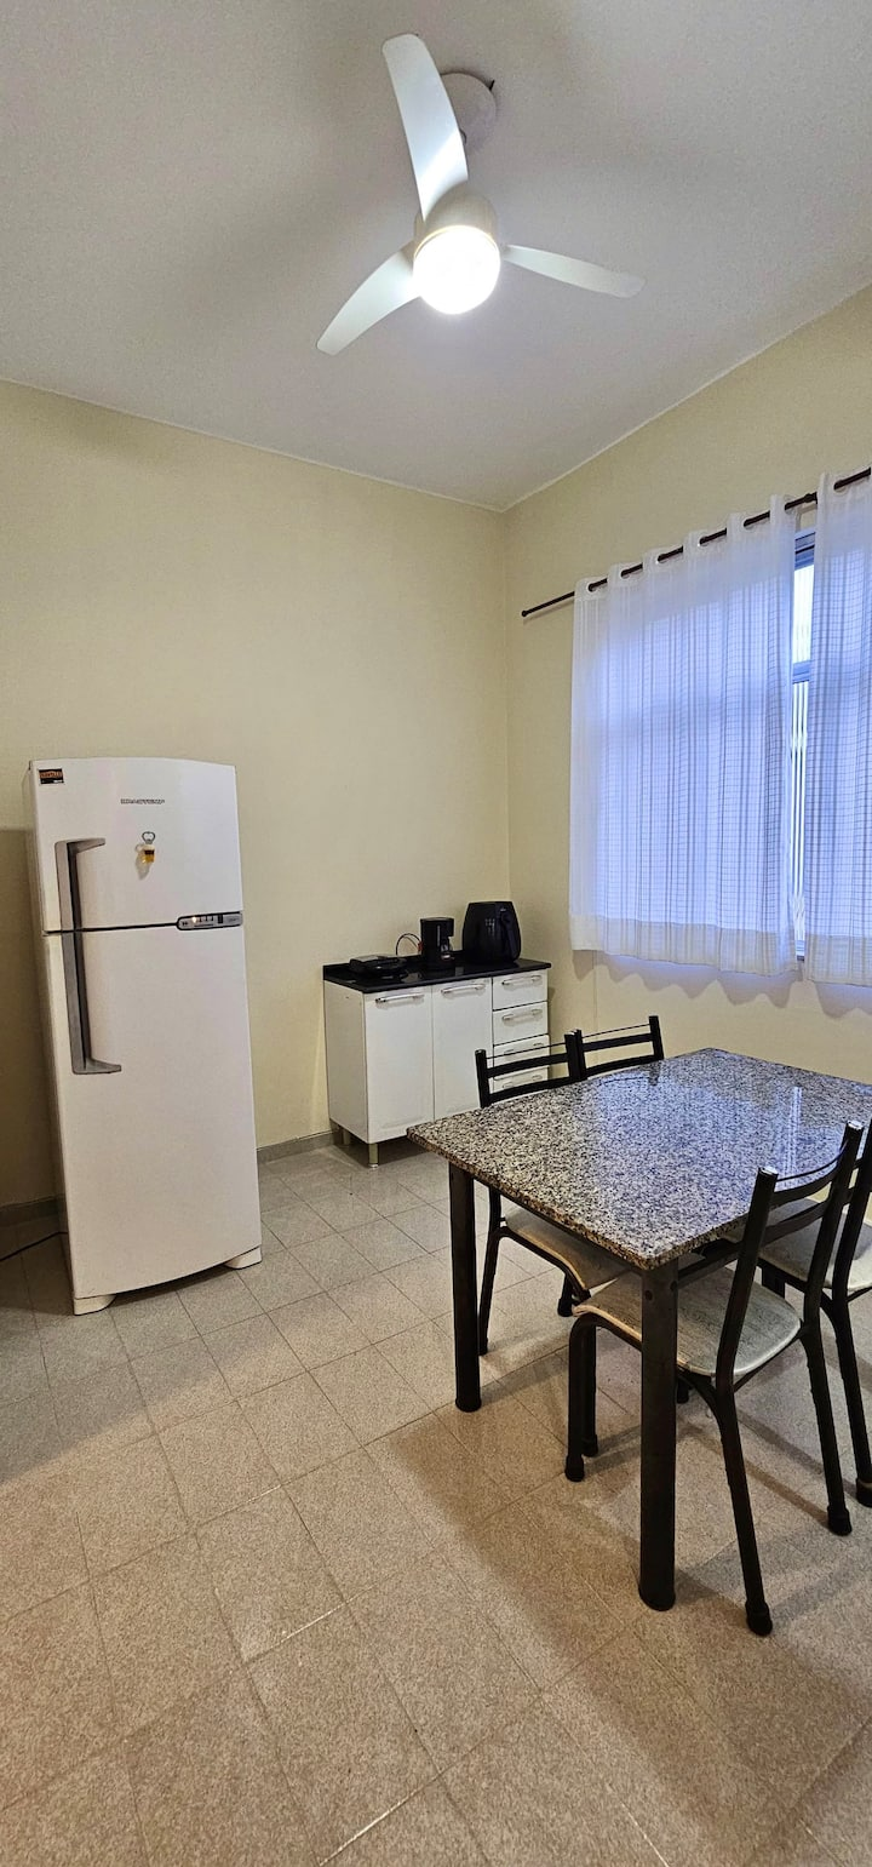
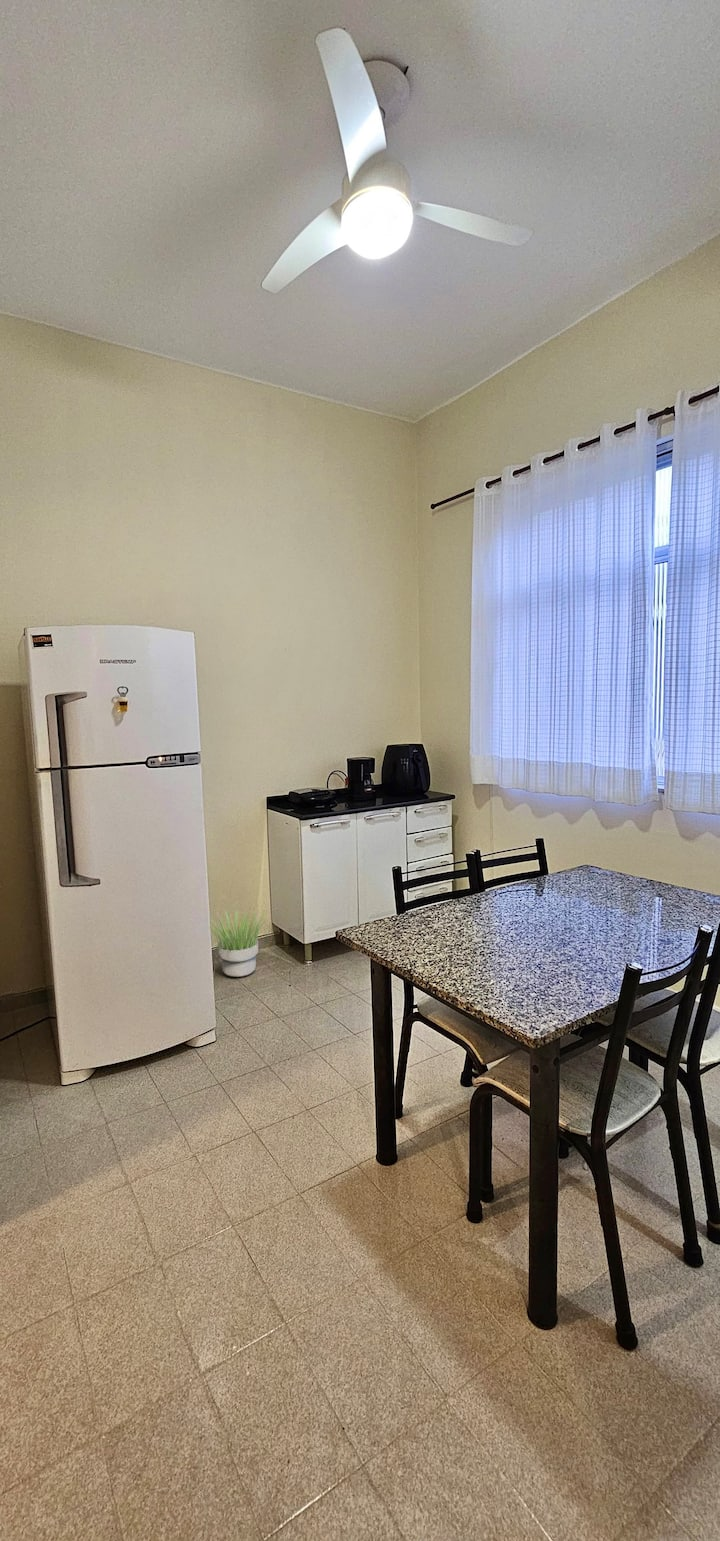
+ potted plant (238, 944)
